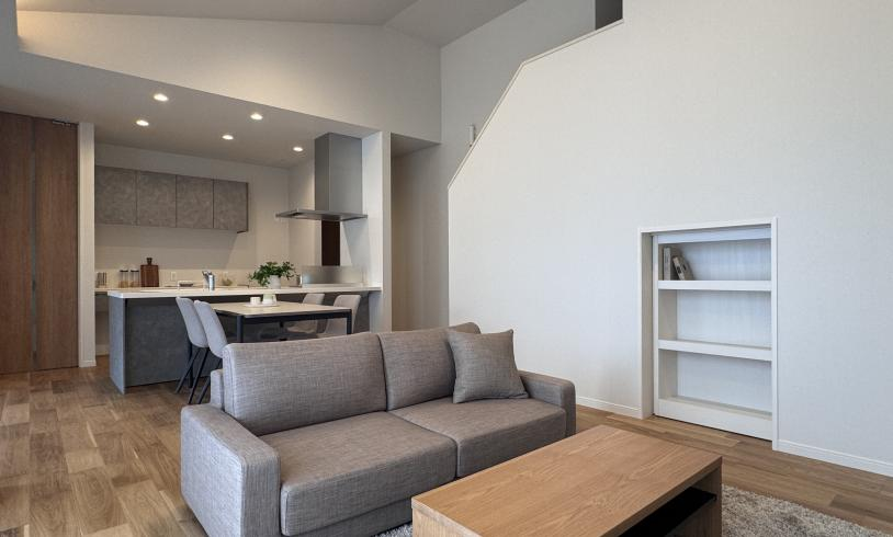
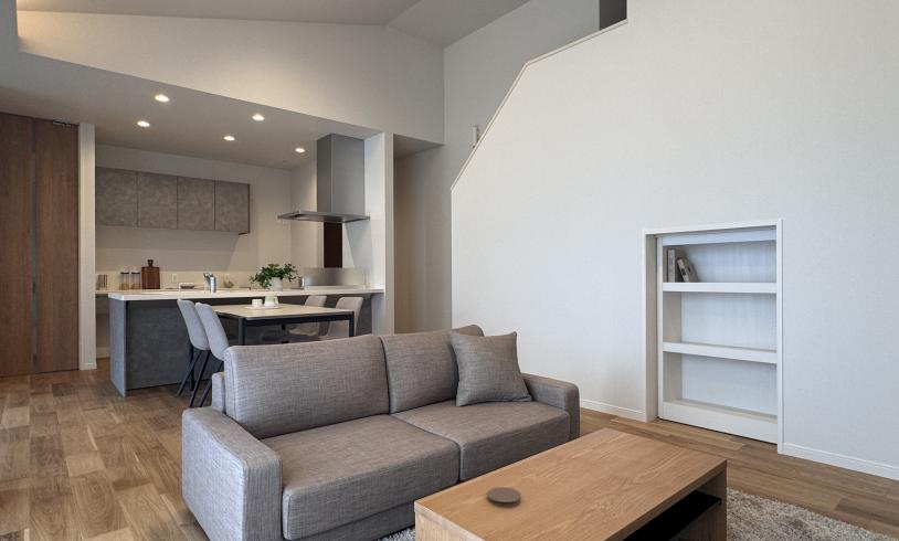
+ coaster (504, 496)
